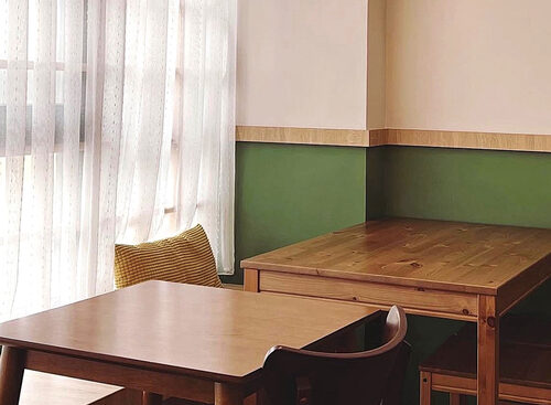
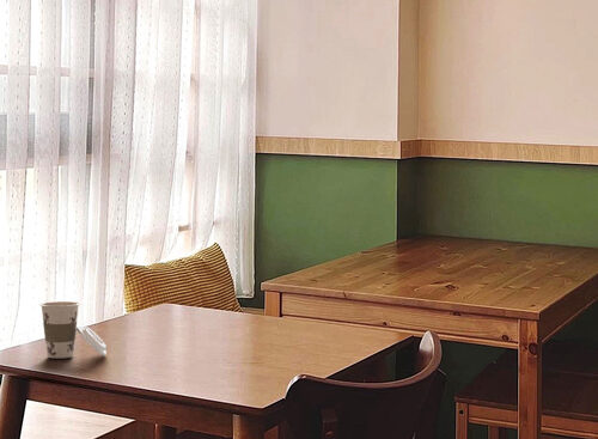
+ cup (73, 329)
